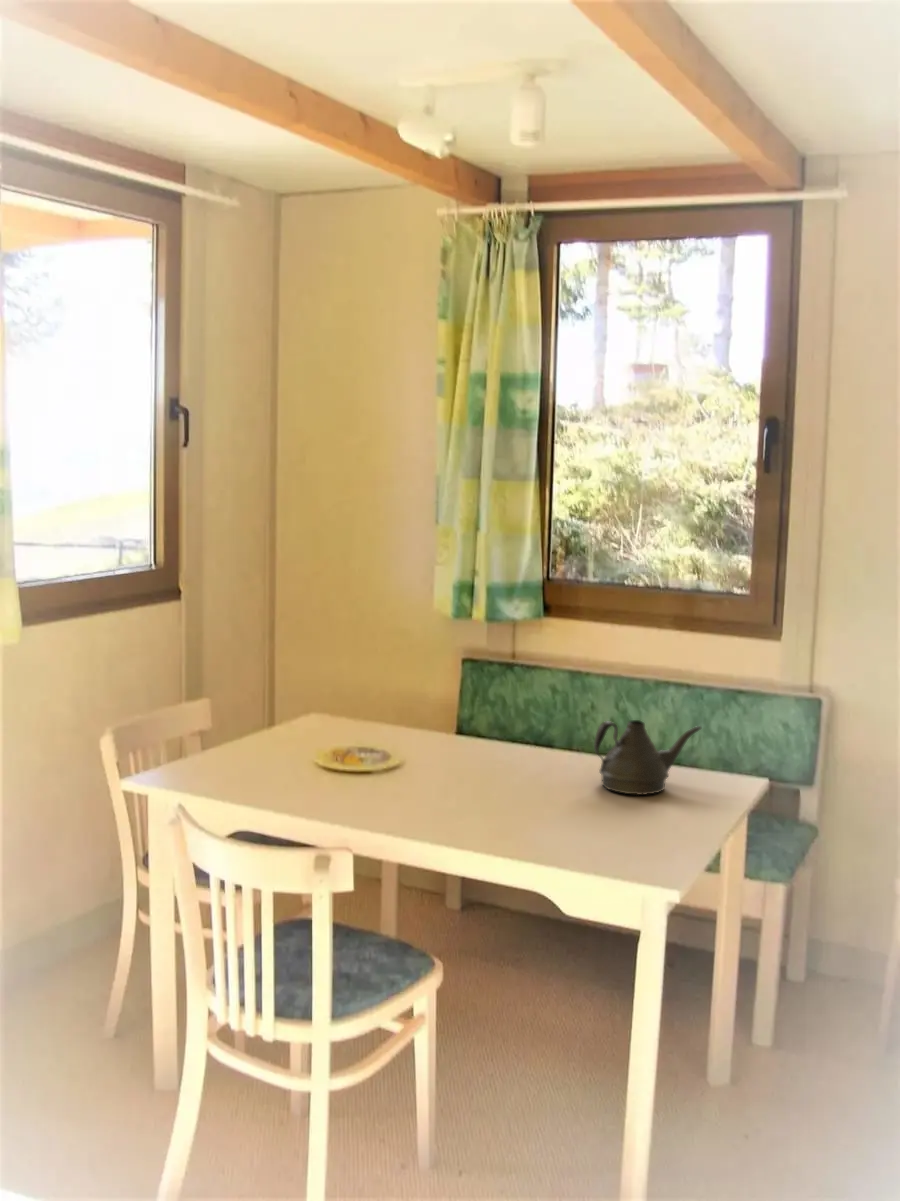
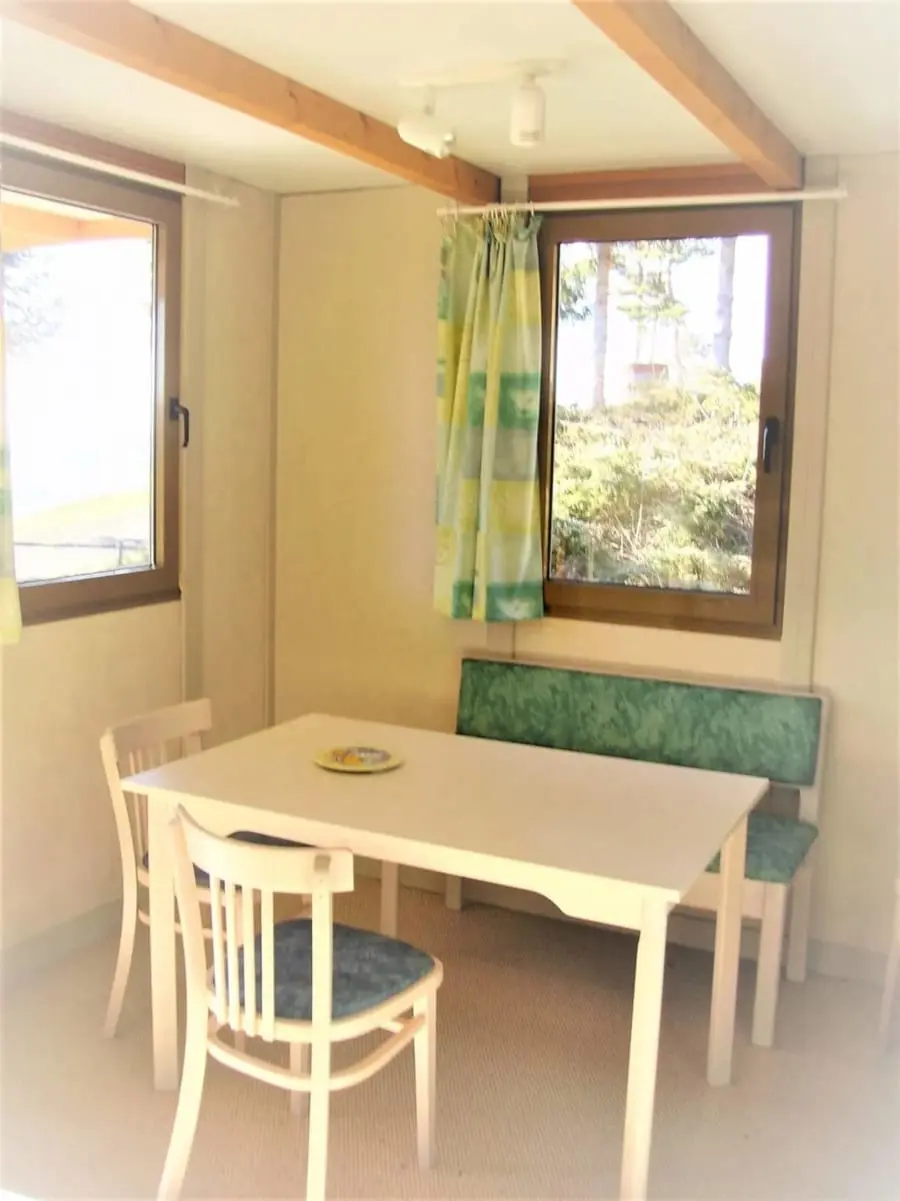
- teapot (648, 754)
